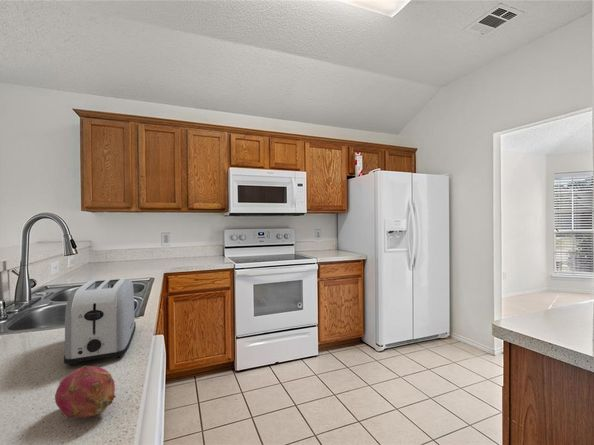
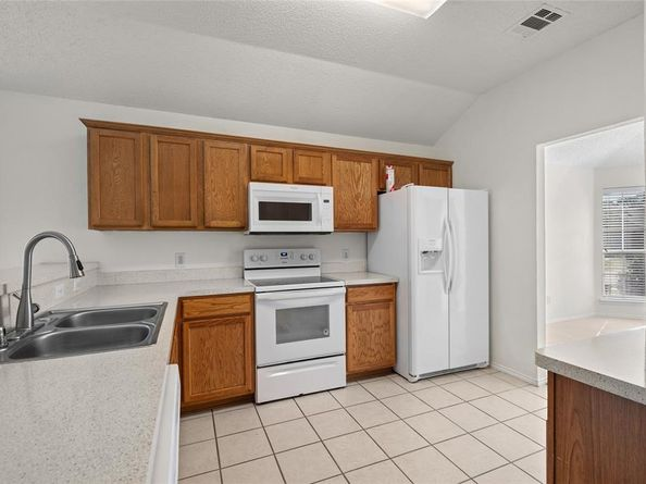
- fruit (86, 388)
- toaster (103, 314)
